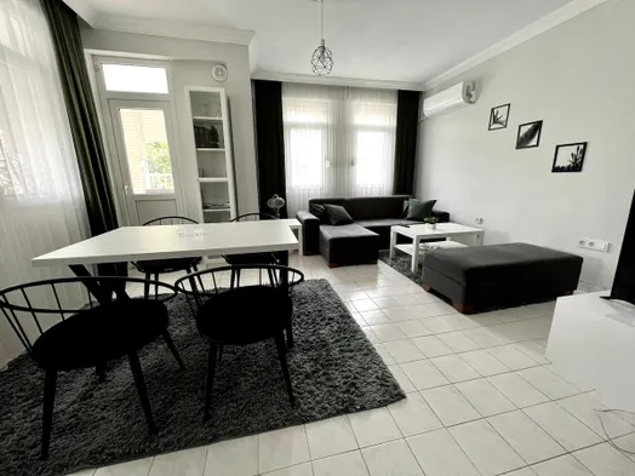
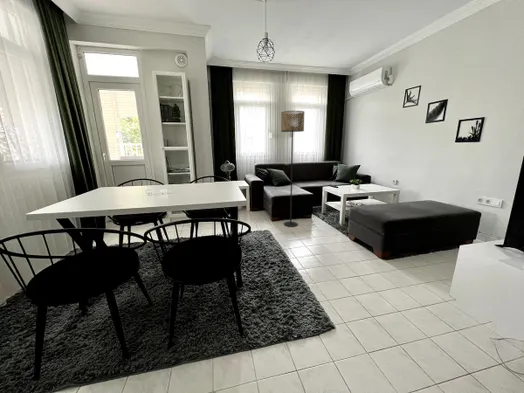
+ floor lamp (291, 171)
